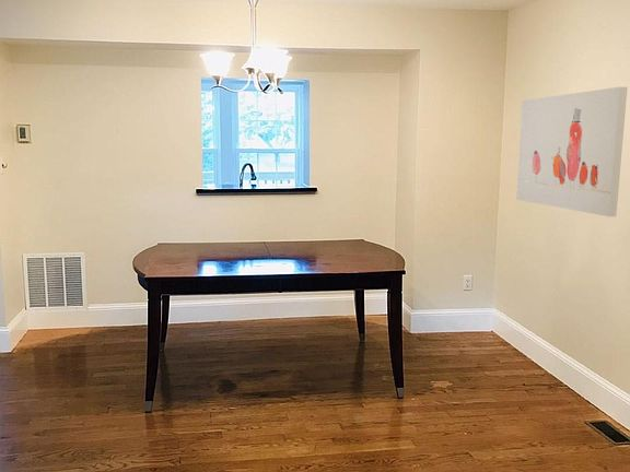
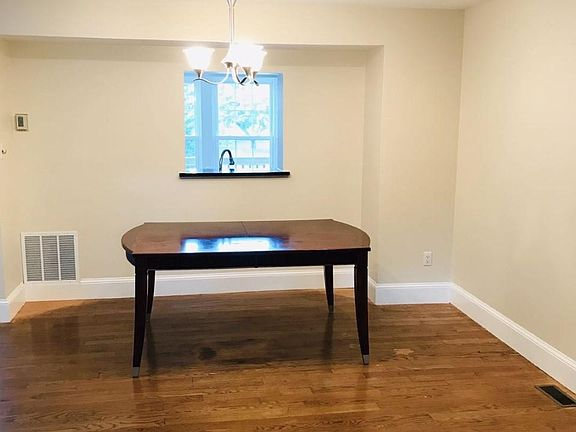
- wall art (563, 151)
